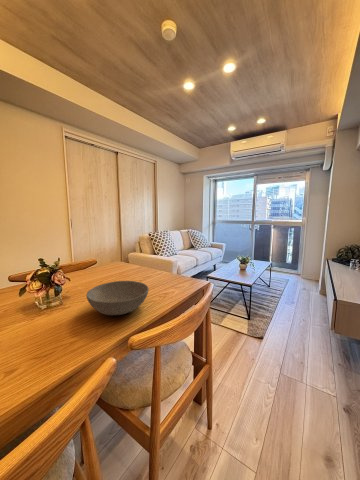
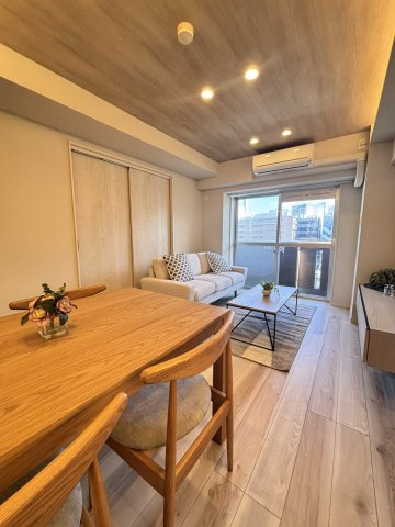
- bowl (119, 299)
